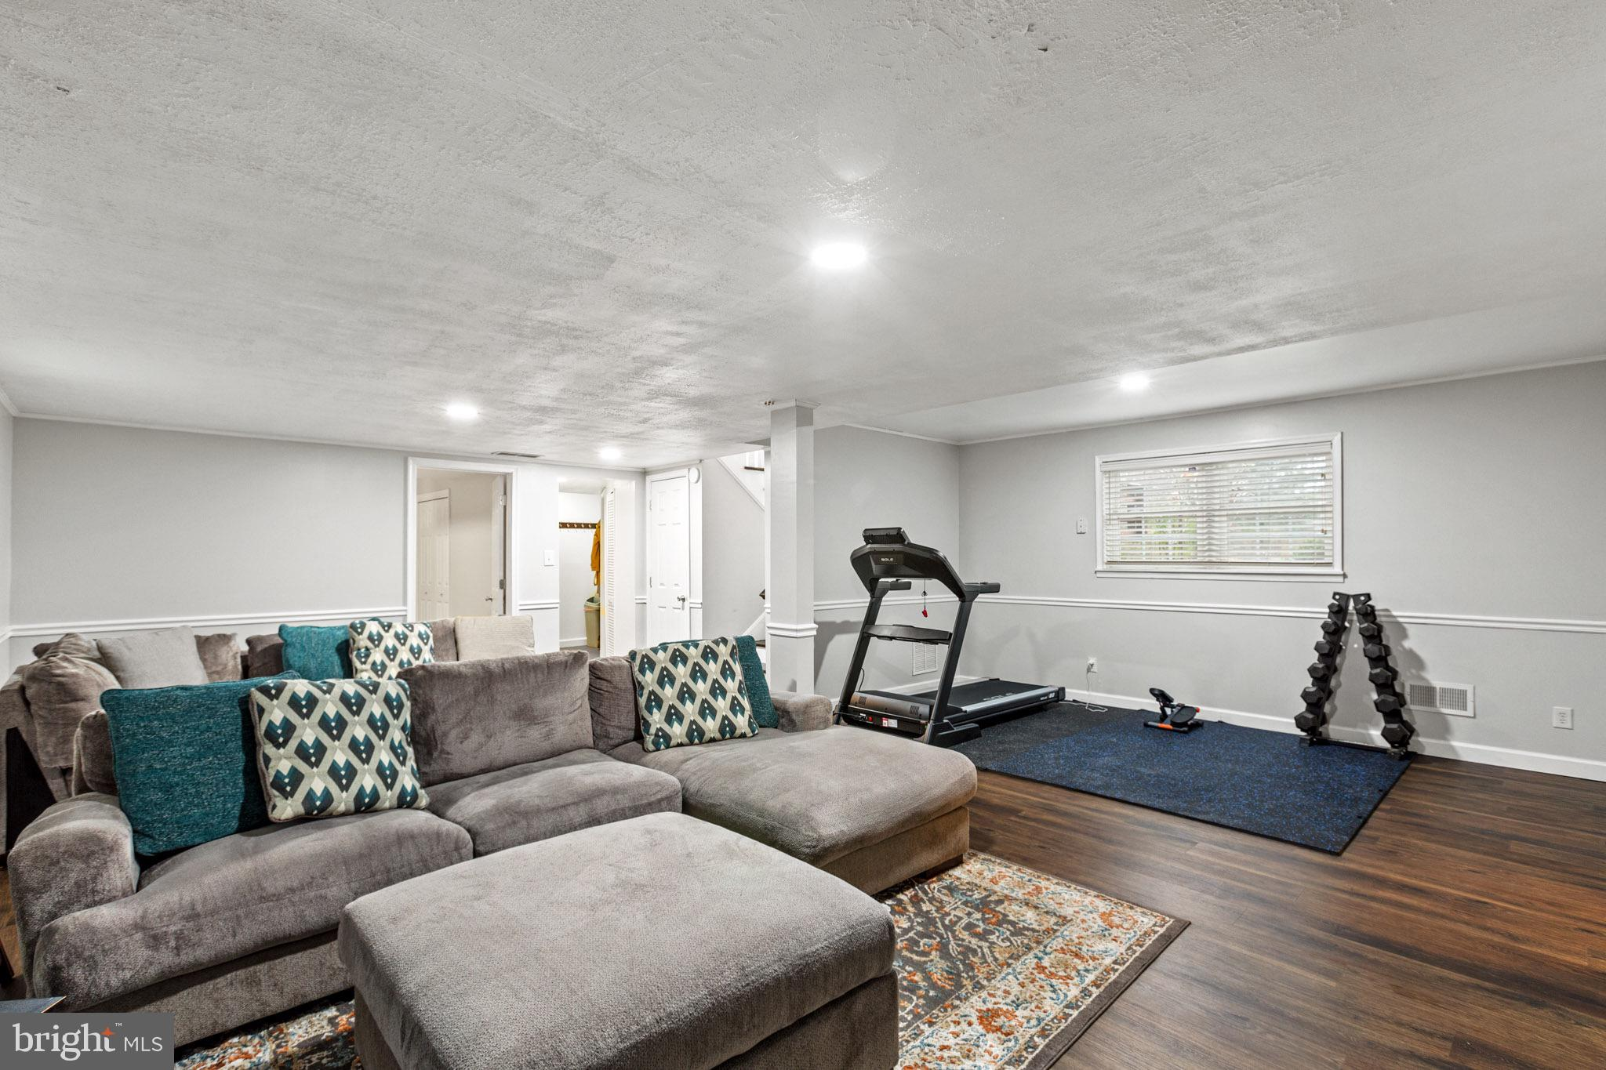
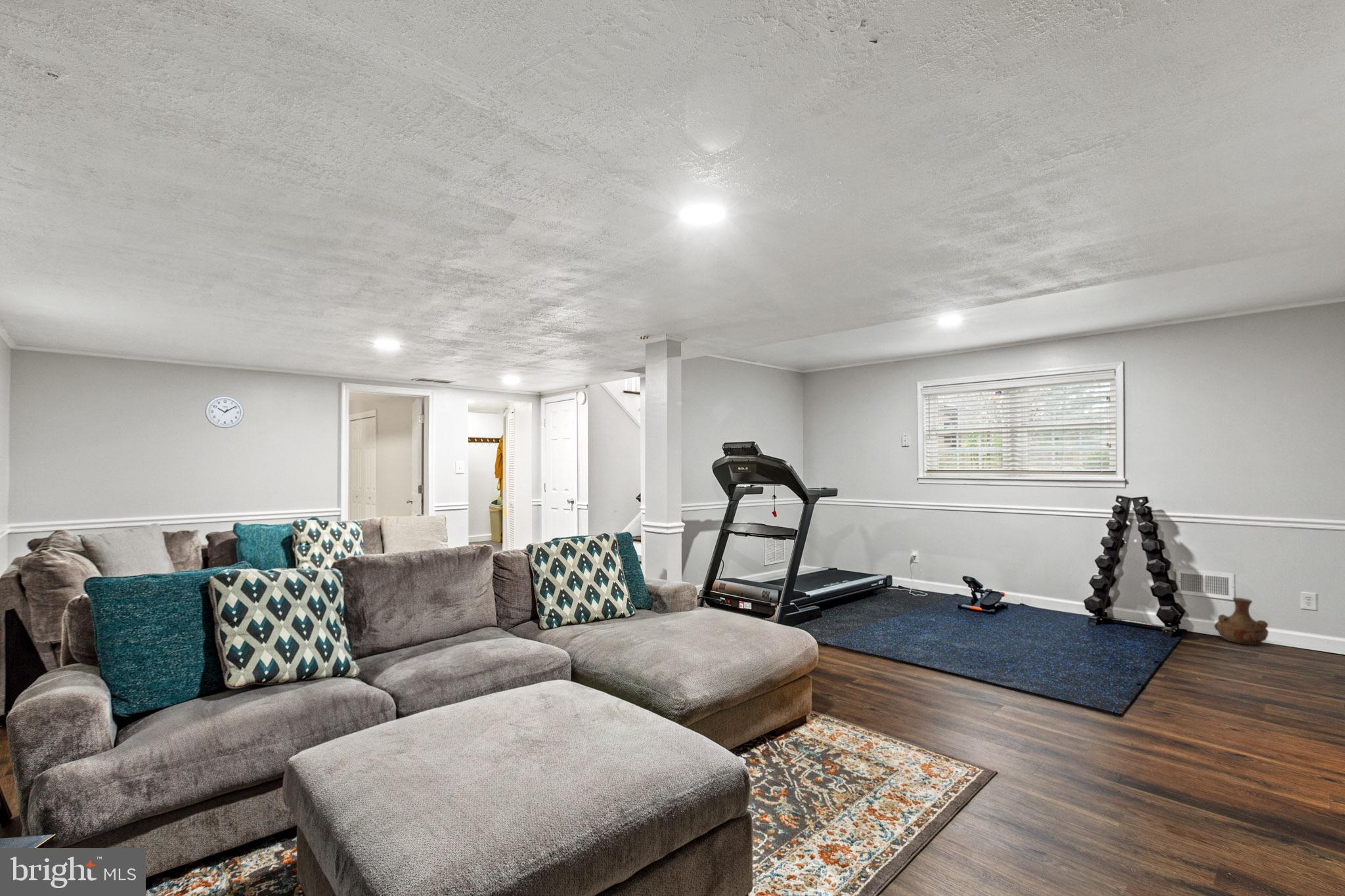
+ wall clock (225, 412)
+ vase (1241, 620)
